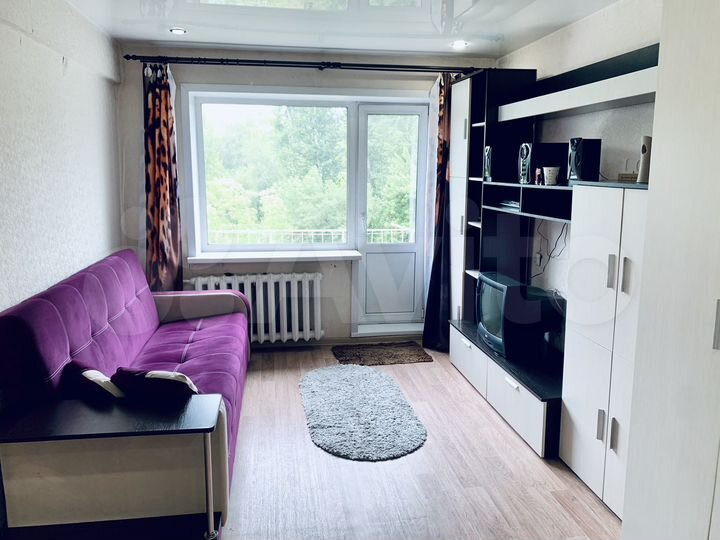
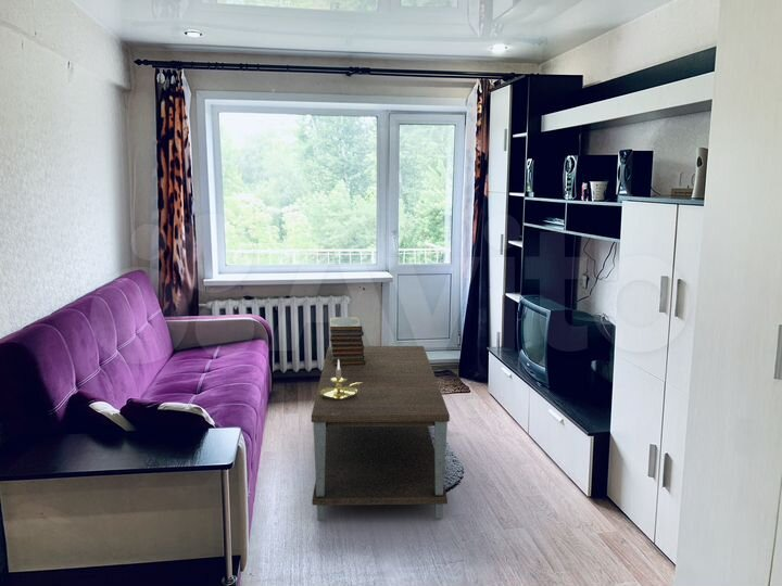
+ coffee table (377, 418)
+ book stack (345, 340)
+ candle holder (341, 377)
